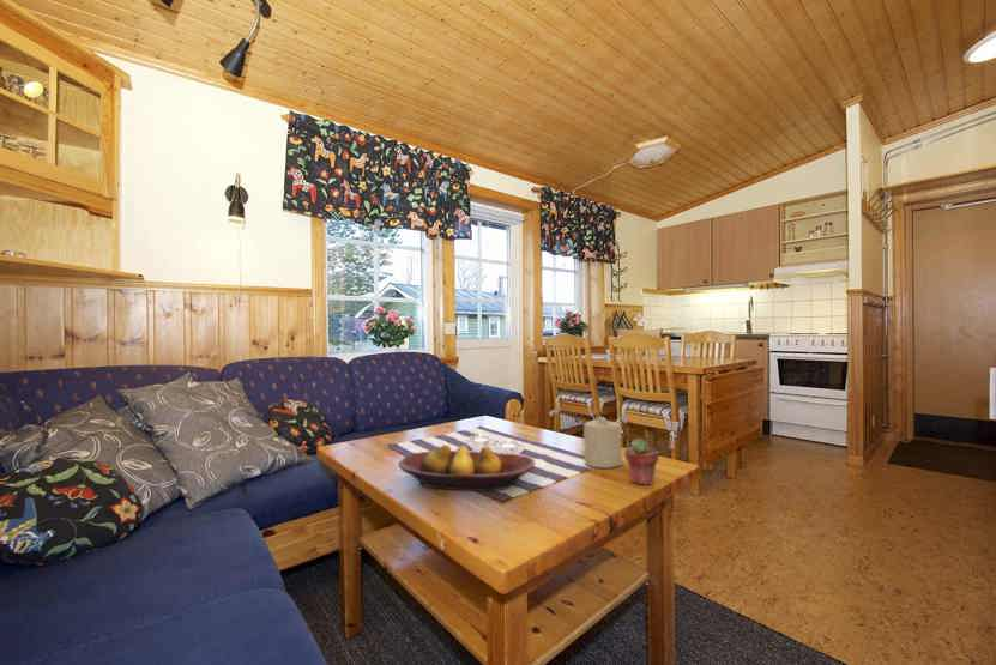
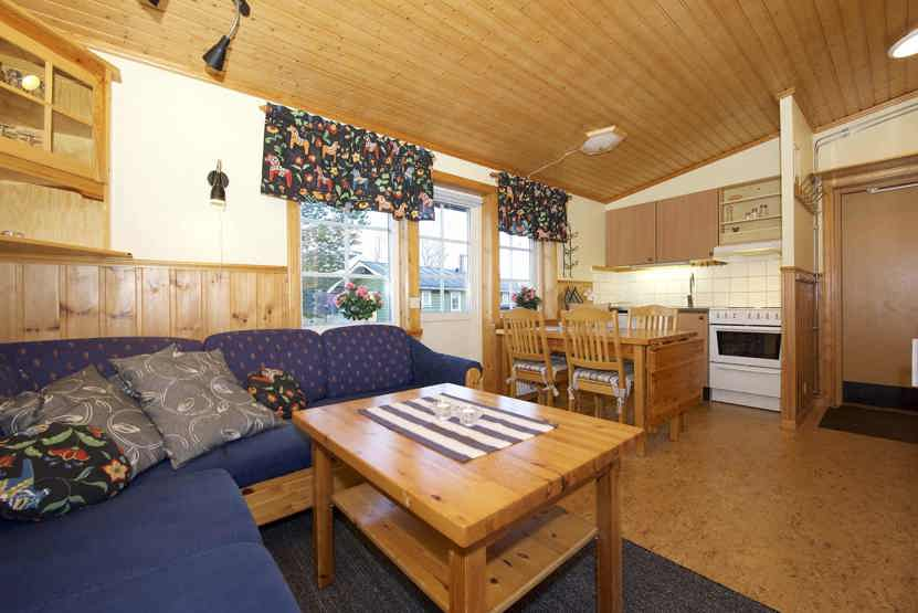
- candle (603, 439)
- potted succulent (641, 459)
- fruit bowl (466, 464)
